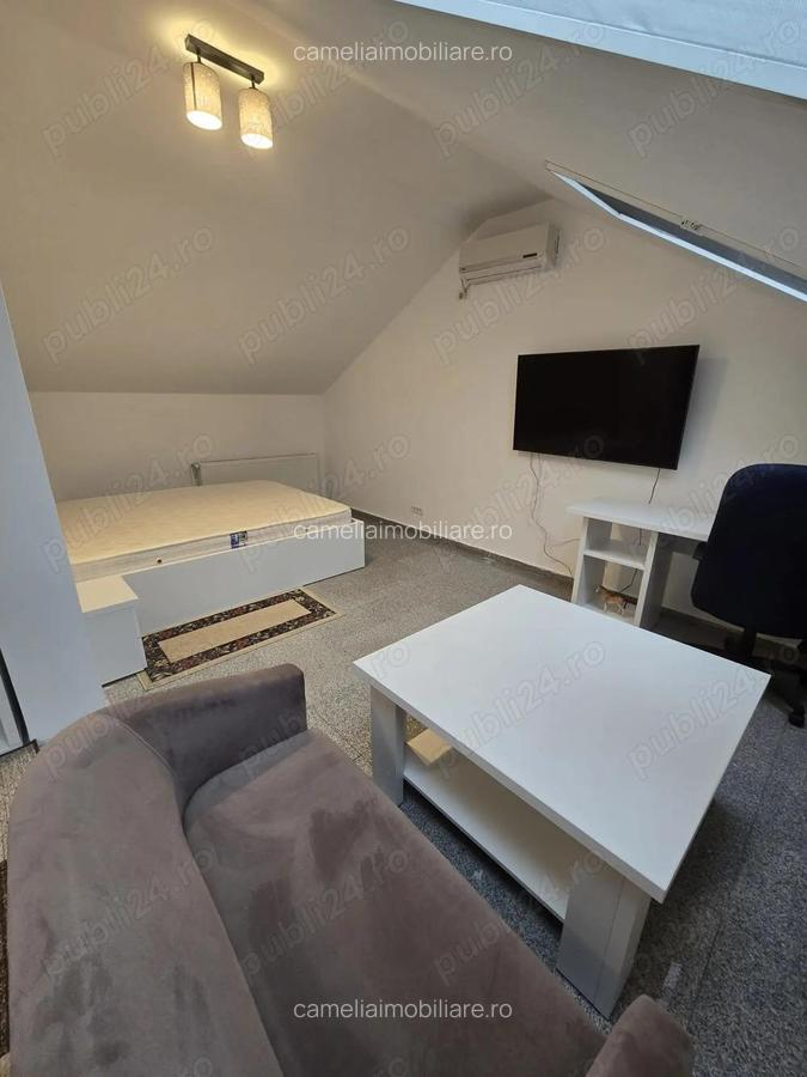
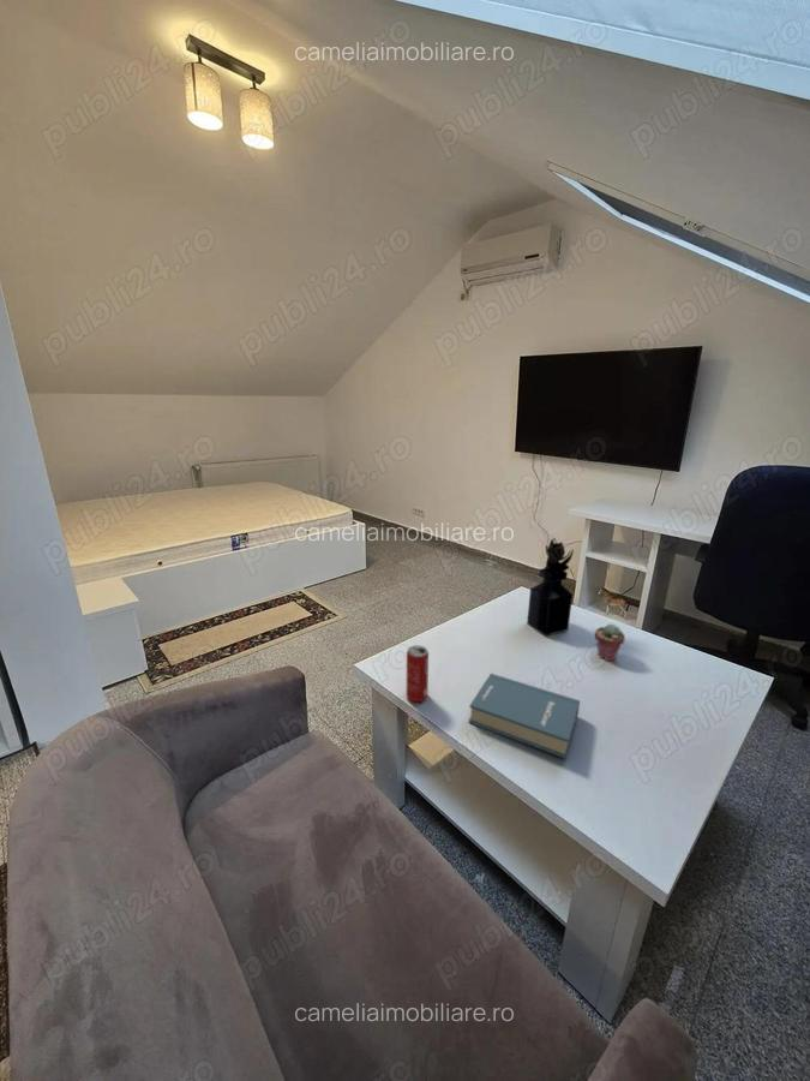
+ potted succulent (608, 639)
+ vase (552, 583)
+ hardback book (524, 710)
+ beverage can (416, 674)
